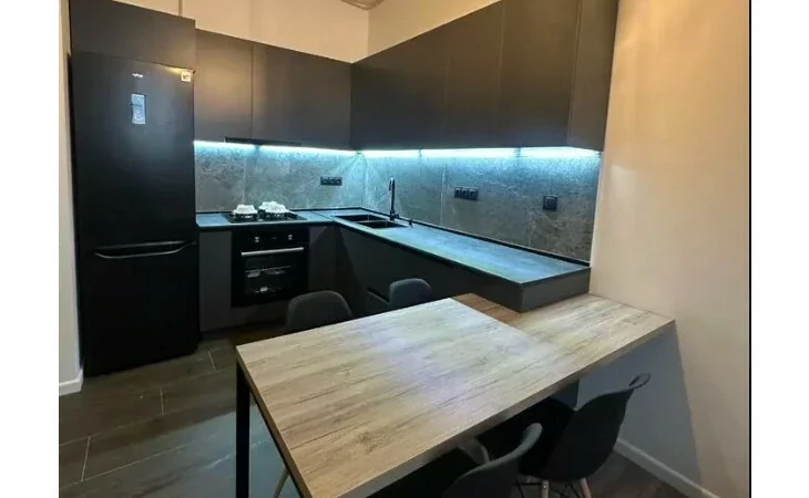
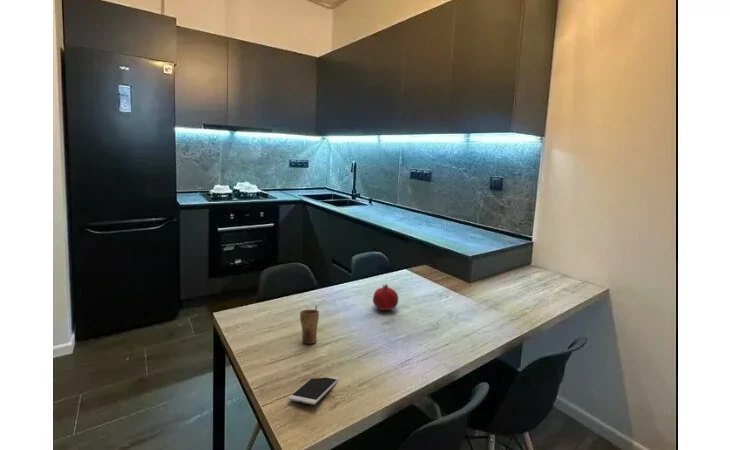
+ smartphone (315, 388)
+ cup (309, 322)
+ fruit (385, 296)
